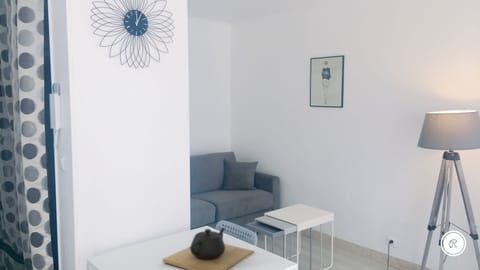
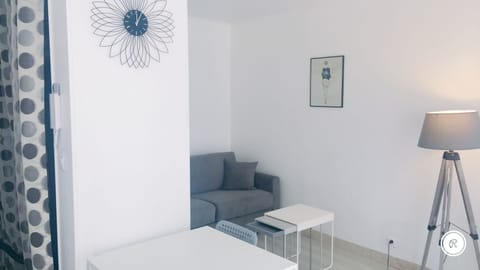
- teapot (209, 243)
